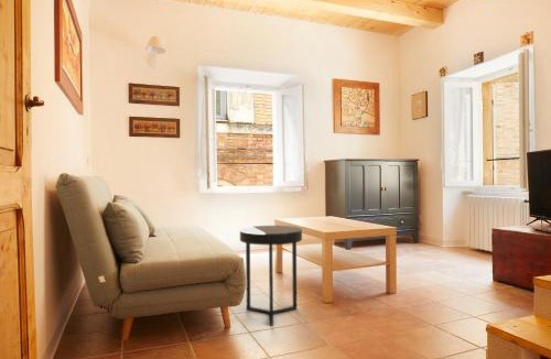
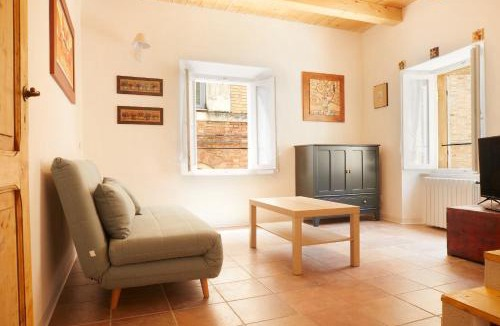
- side table (271, 271)
